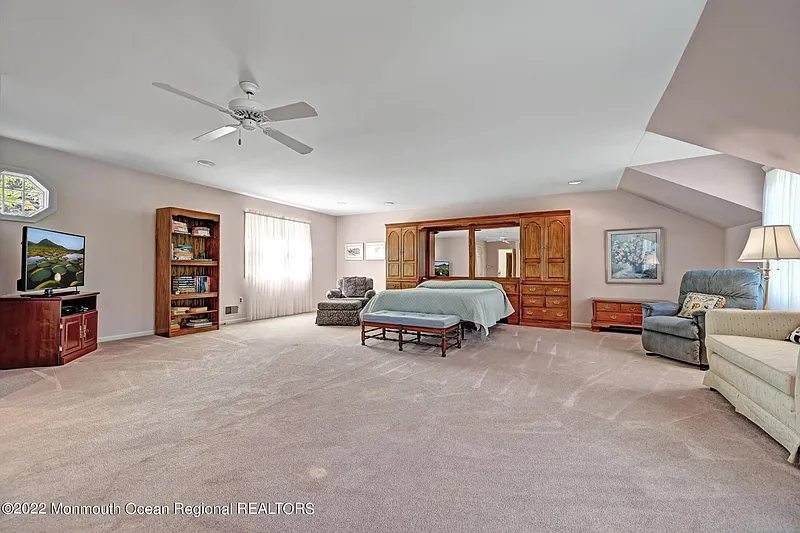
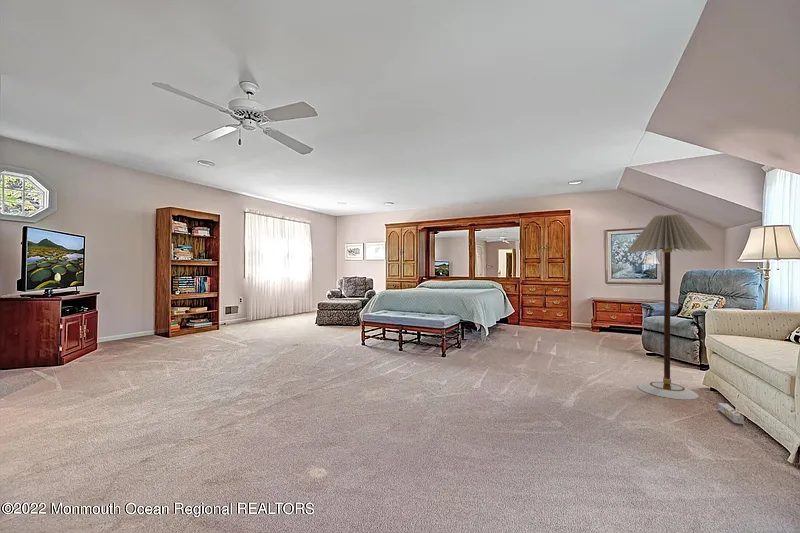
+ floor lamp (667, 302)
+ box (730, 413)
